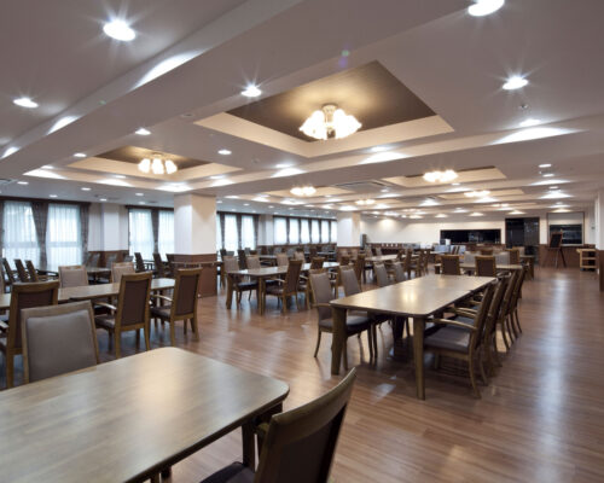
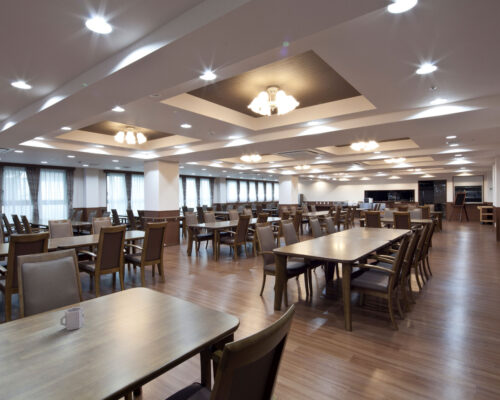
+ cup (72, 318)
